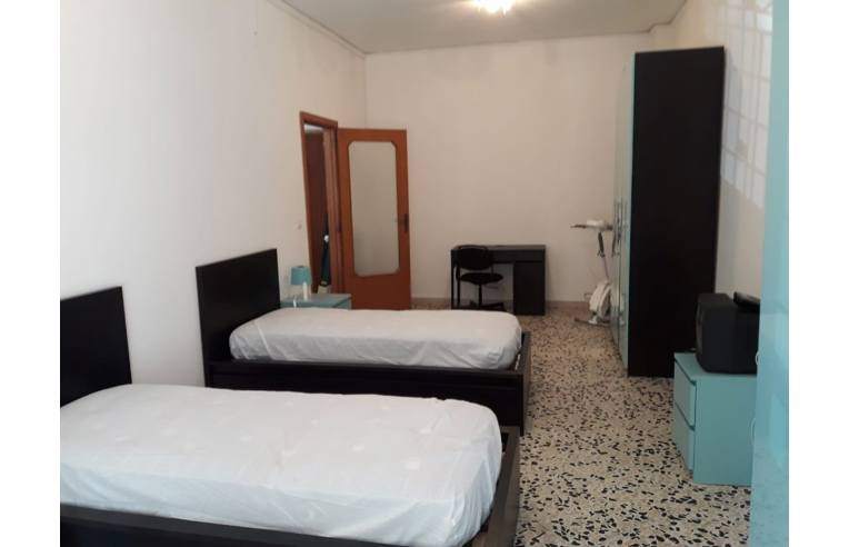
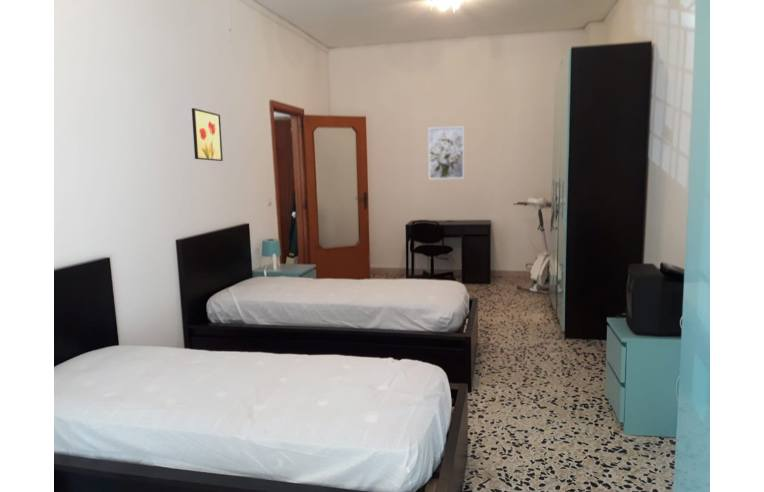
+ wall art (446, 153)
+ wall art (207, 135)
